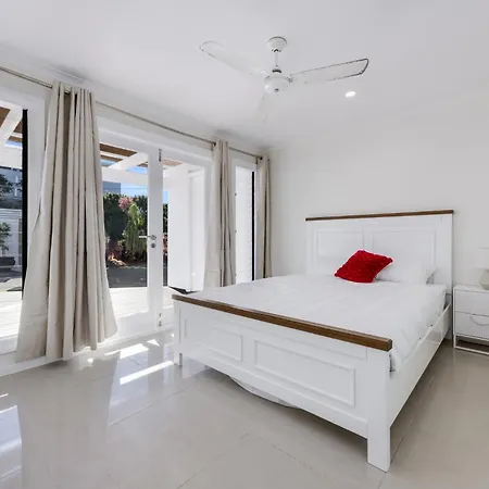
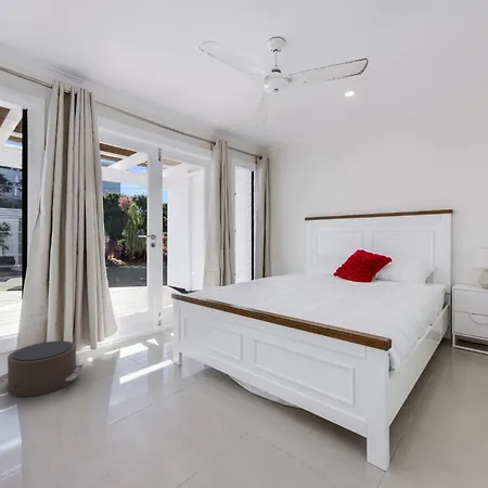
+ pouf (40, 368)
